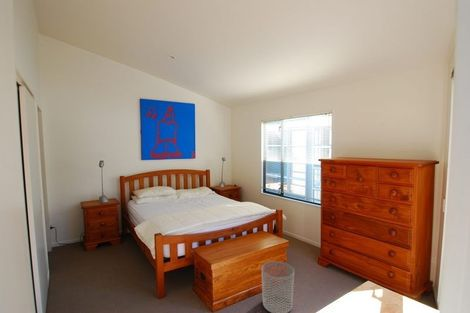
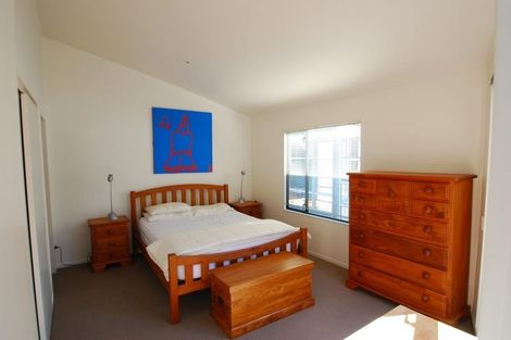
- waste bin (277, 286)
